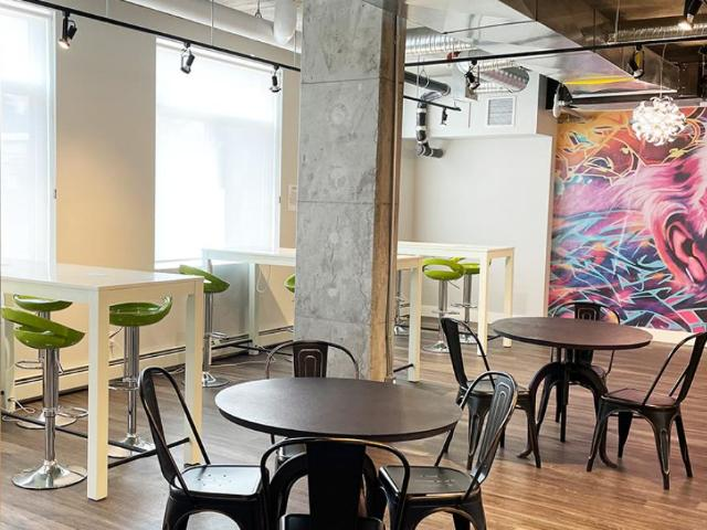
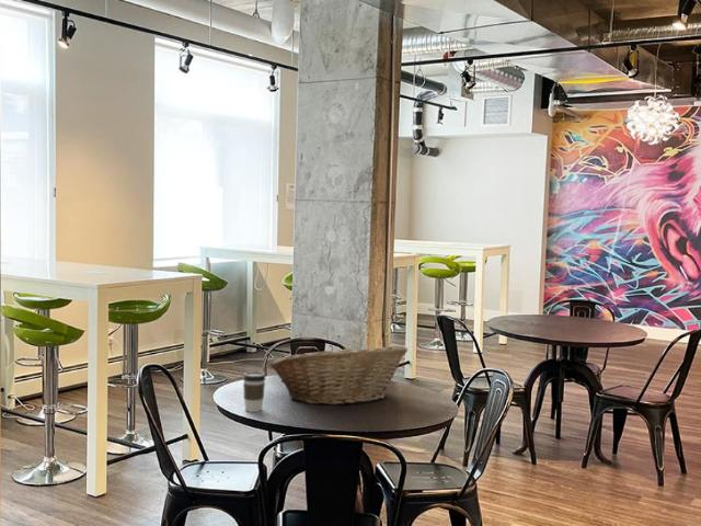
+ coffee cup (253, 391)
+ fruit basket (340, 368)
